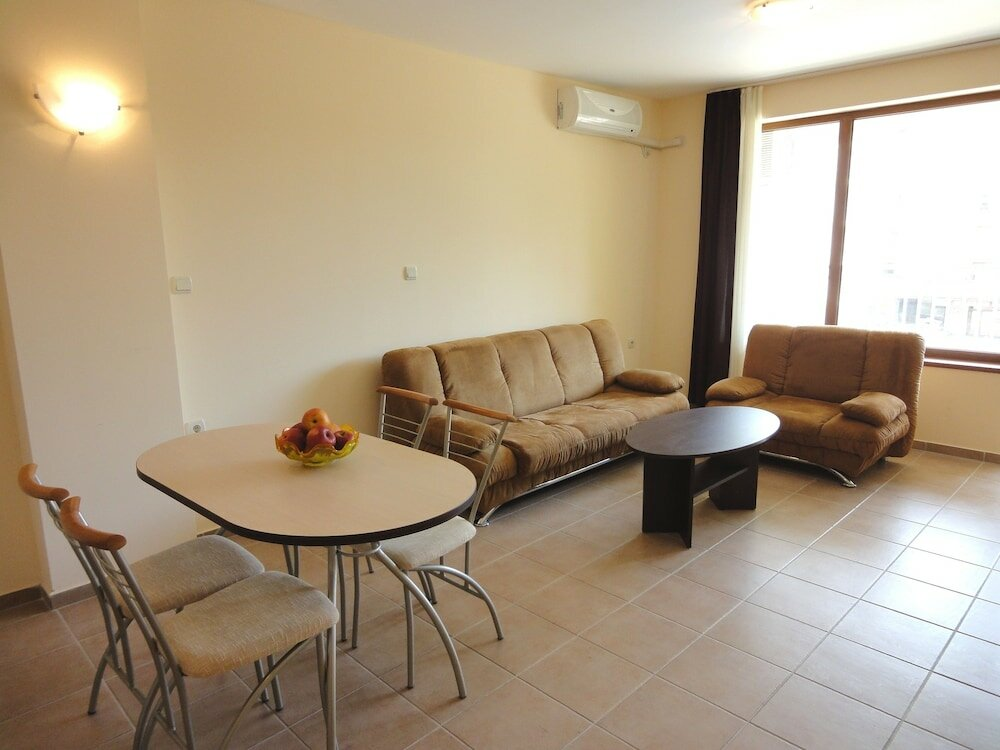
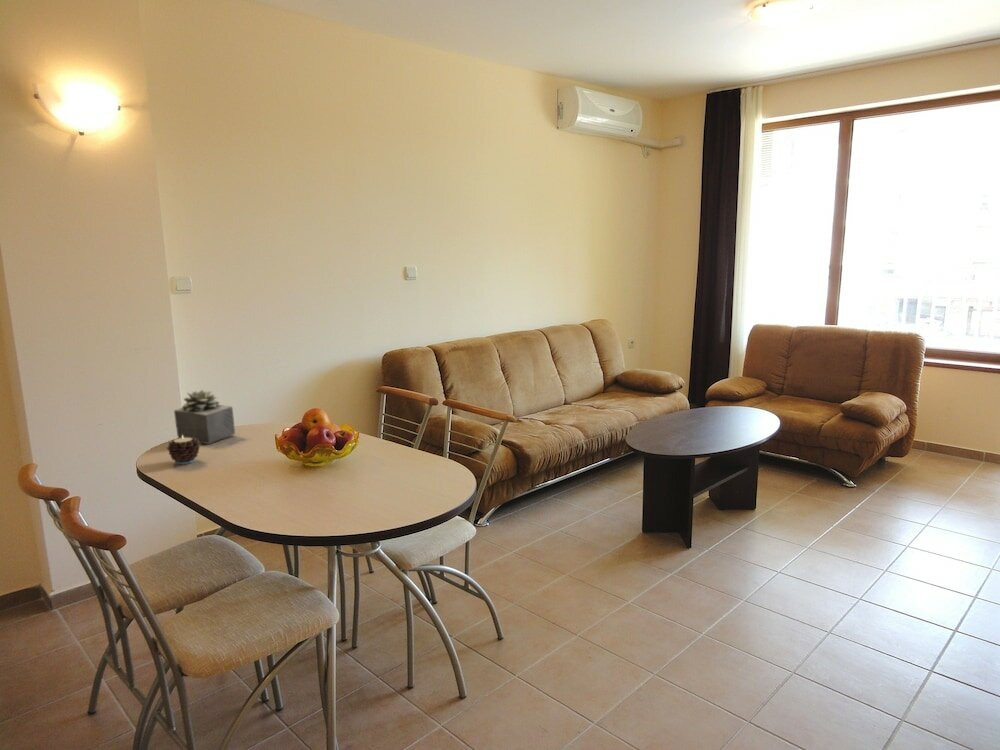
+ succulent plant (204, 413)
+ candle (184, 448)
